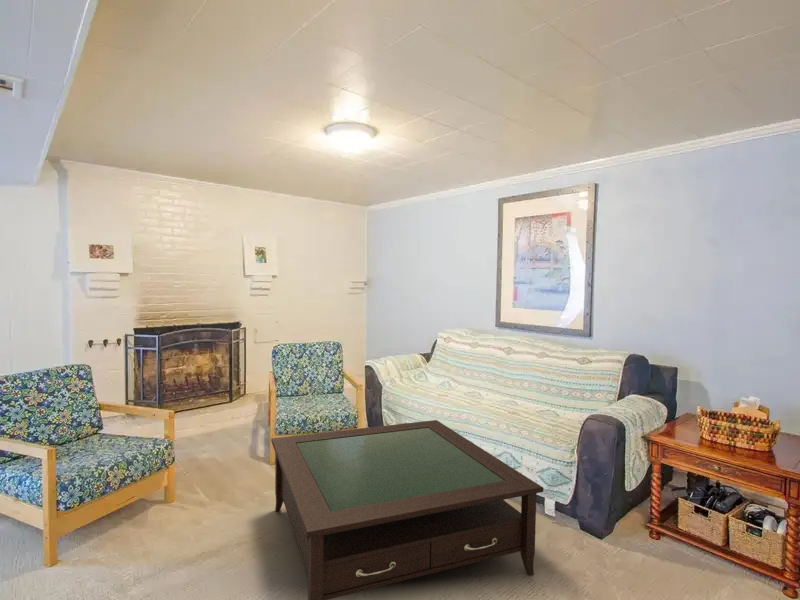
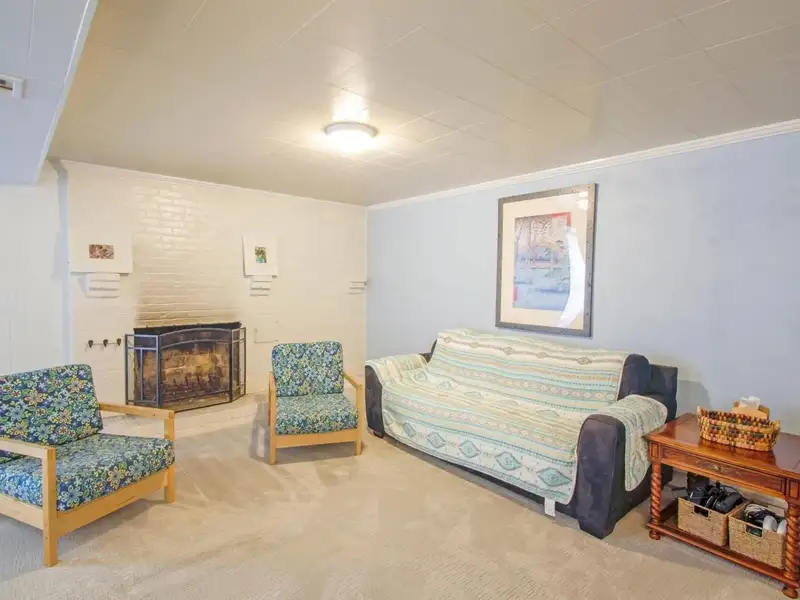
- coffee table (390, 499)
